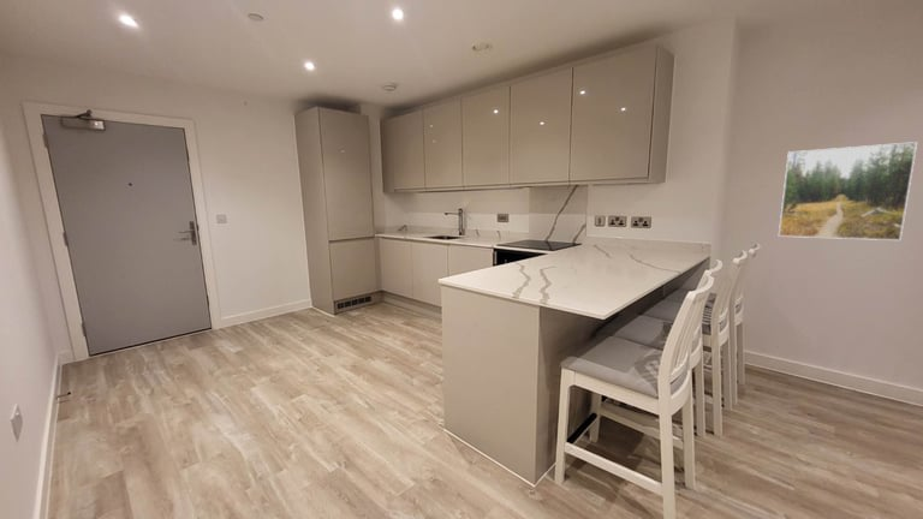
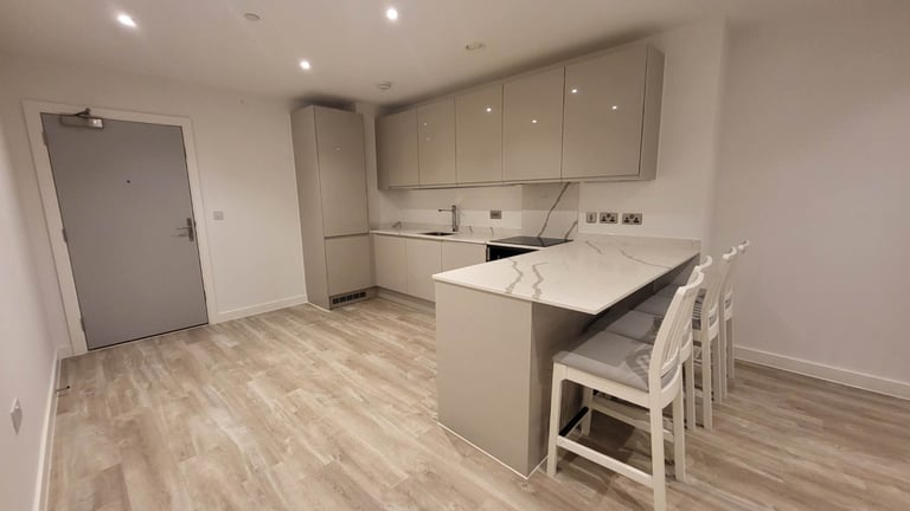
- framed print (840, 193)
